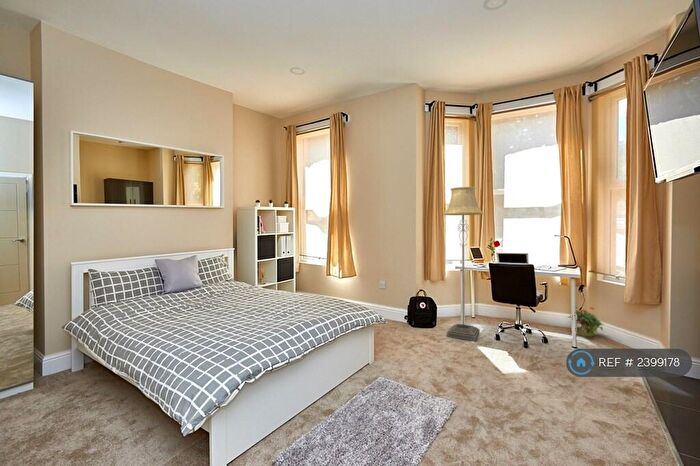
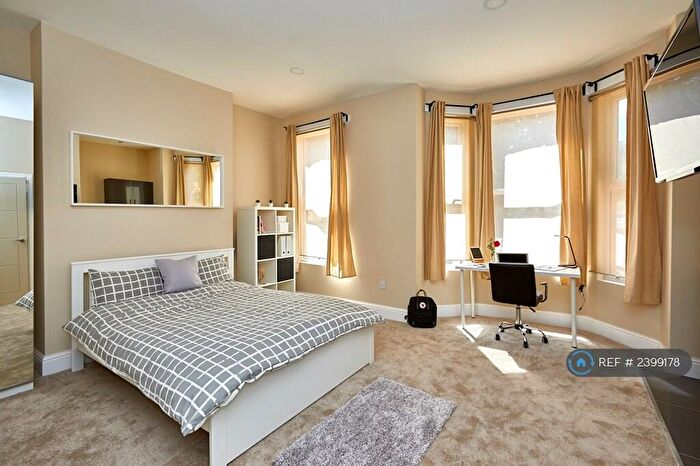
- floor lamp (463, 261)
- potted plant (587, 321)
